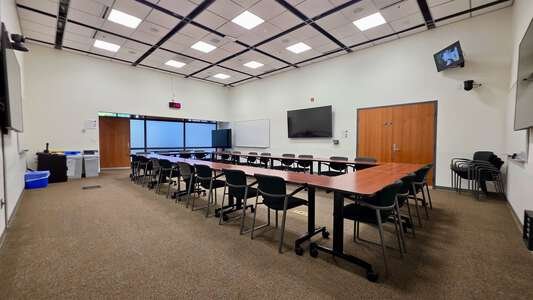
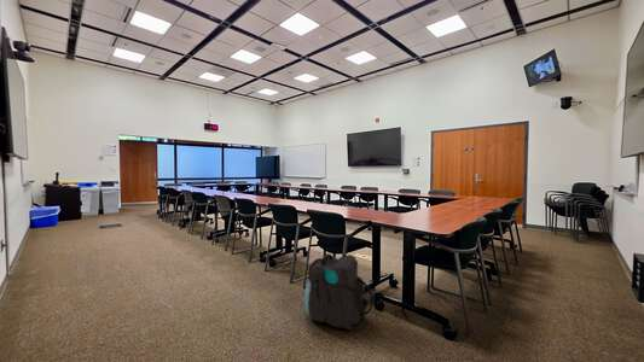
+ backpack (336, 286)
